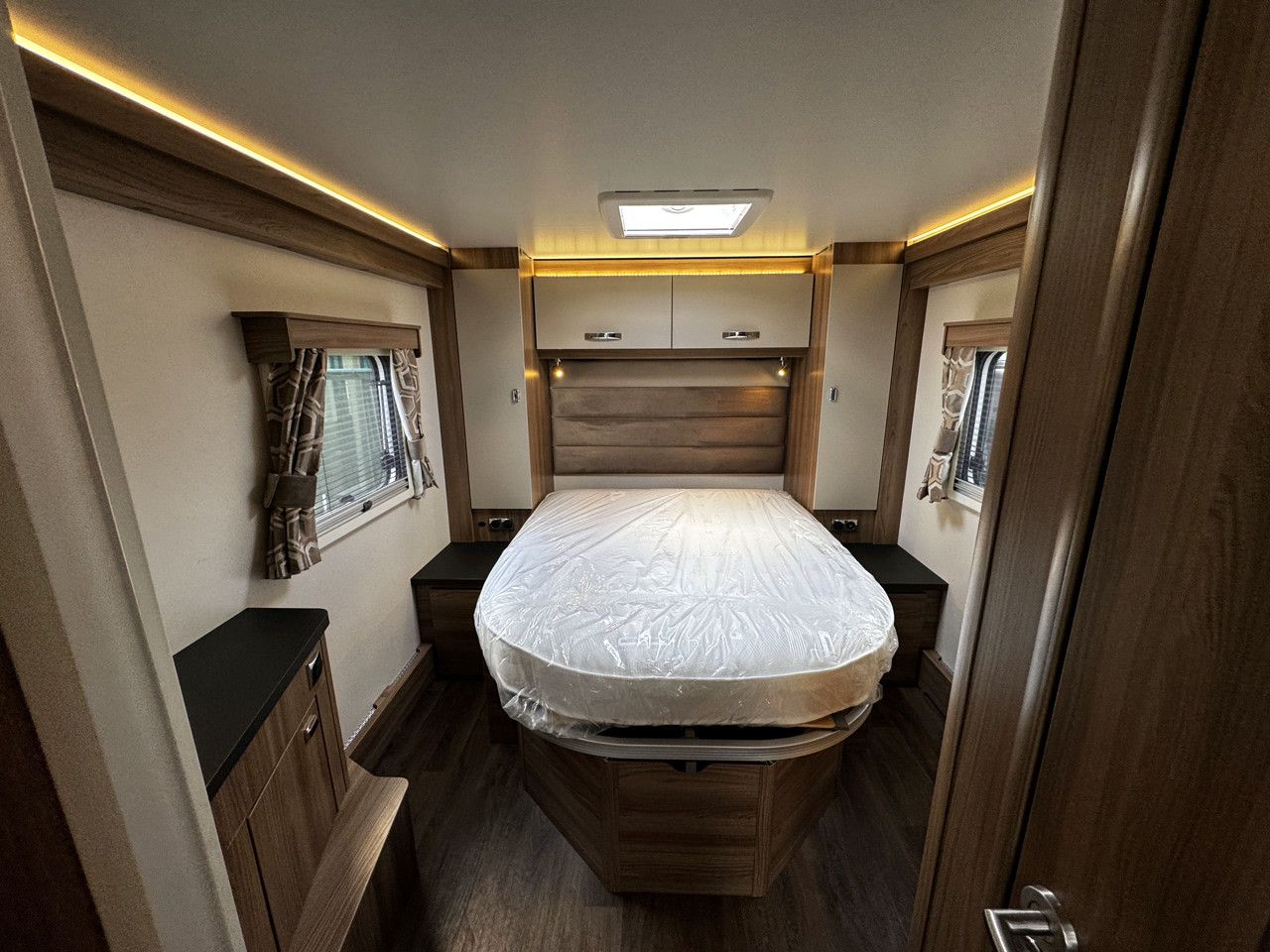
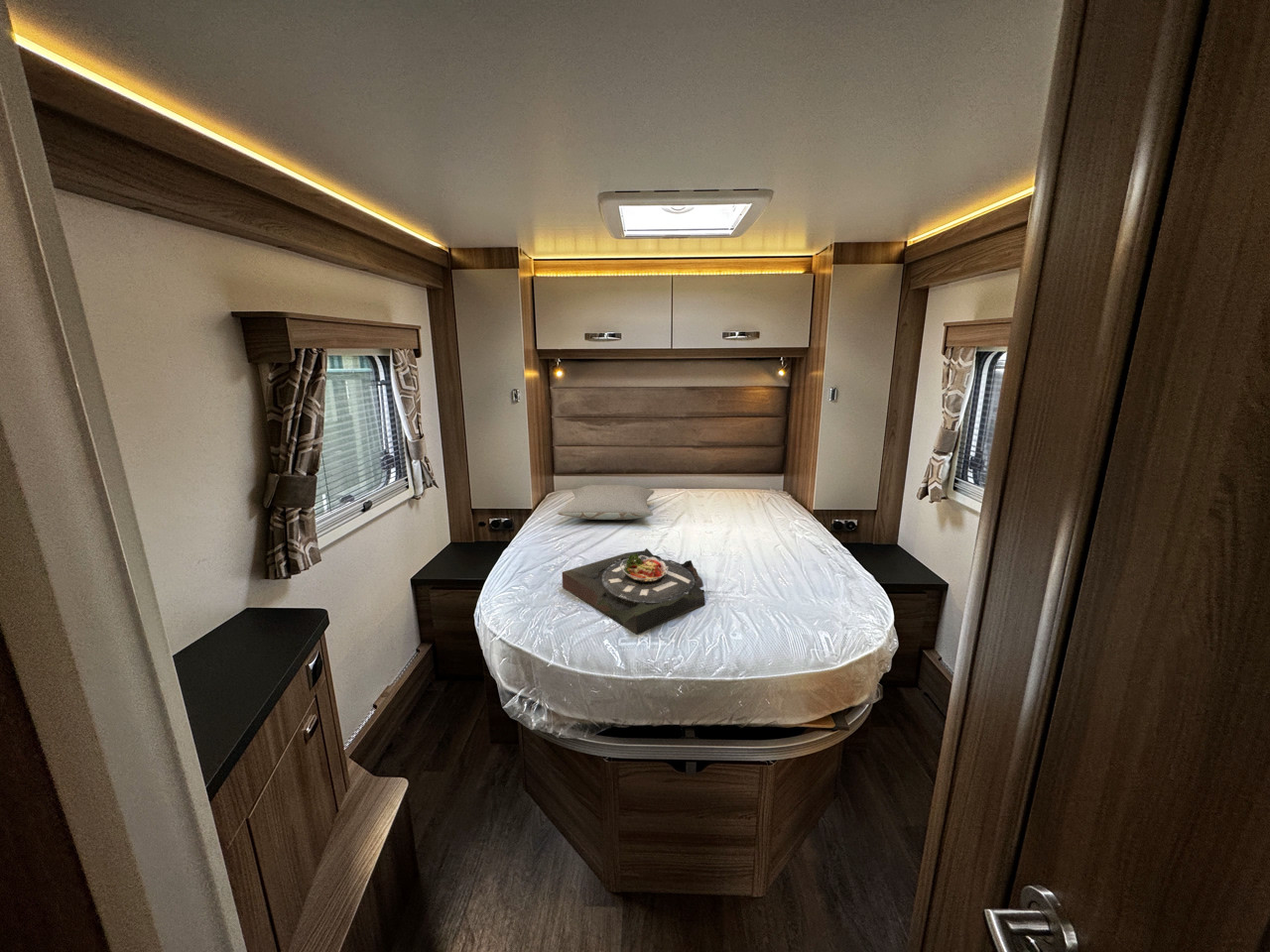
+ pillow (609, 501)
+ serving tray (641, 573)
